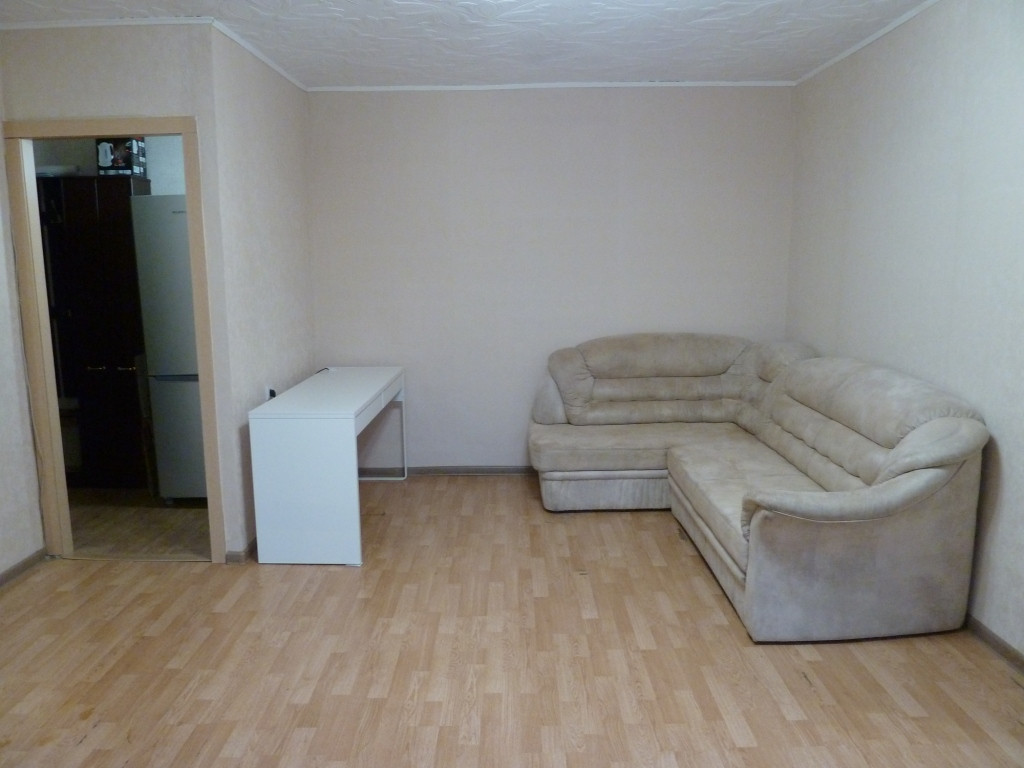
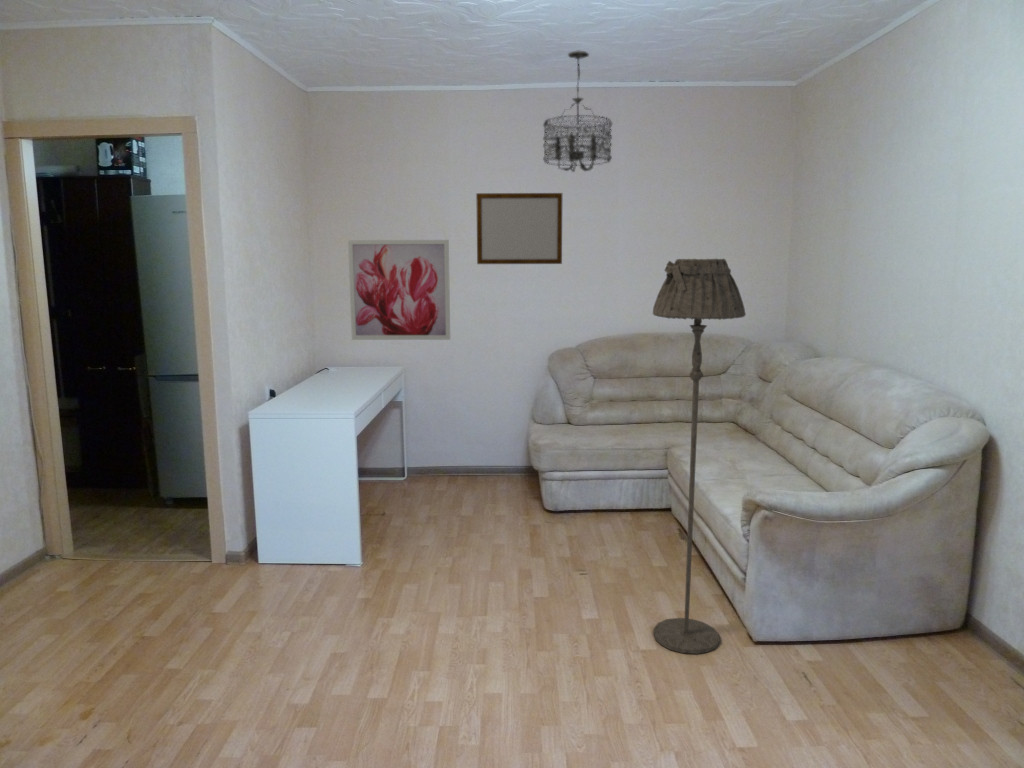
+ floor lamp (693, 455)
+ chandelier (577, 112)
+ writing board (519, 228)
+ wall art (399, 290)
